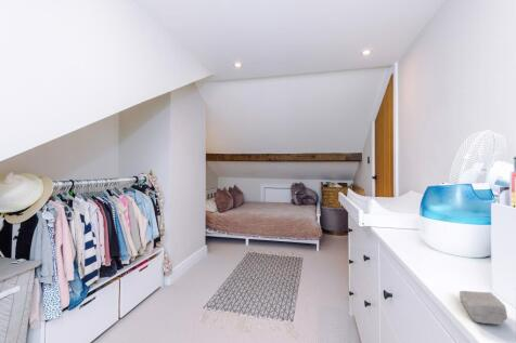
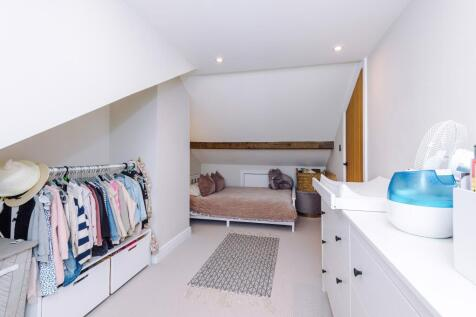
- soap bar (481, 303)
